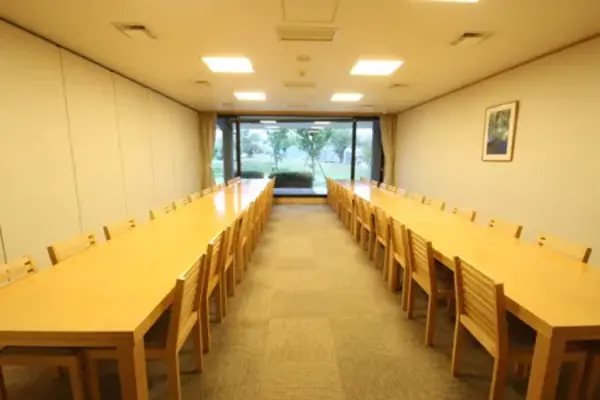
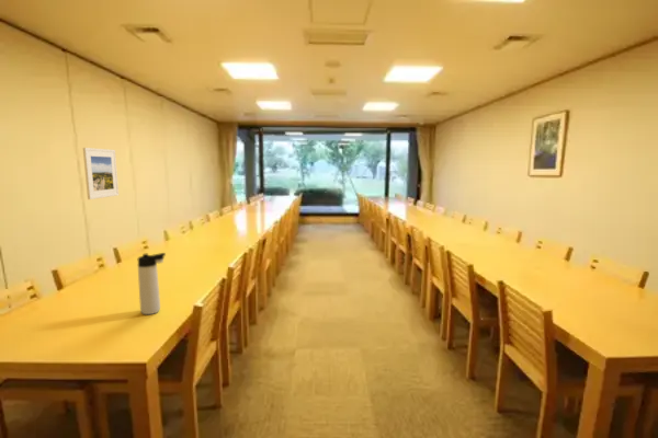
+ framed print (102, 173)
+ thermos bottle (152, 283)
